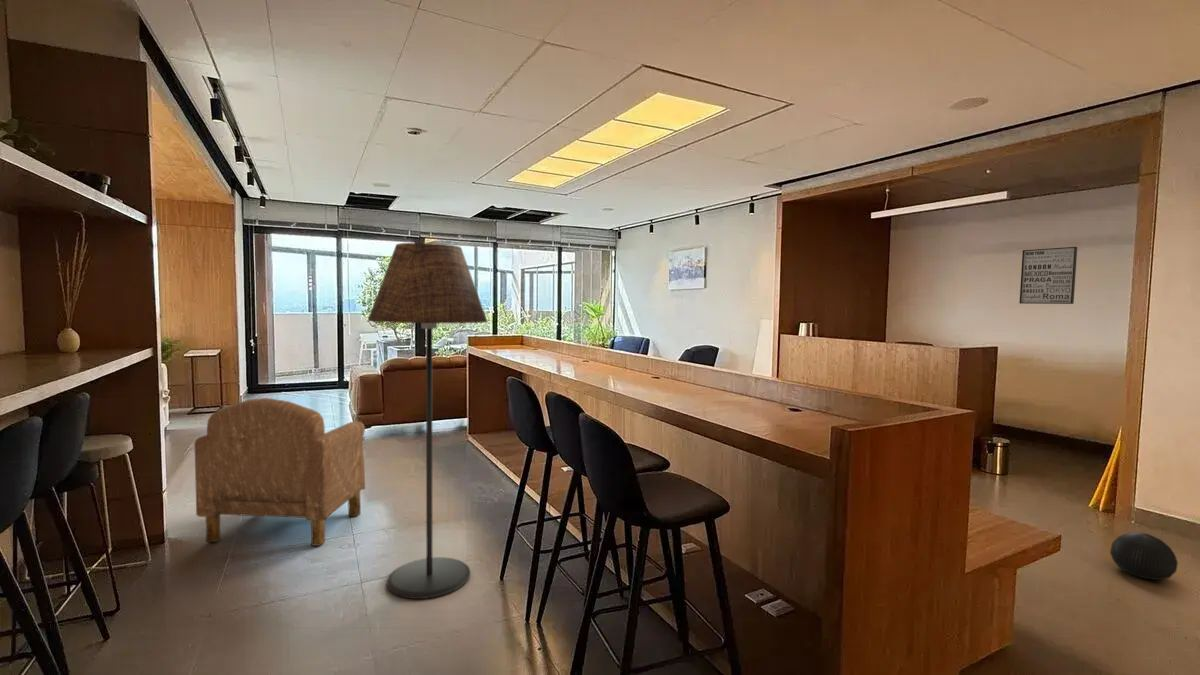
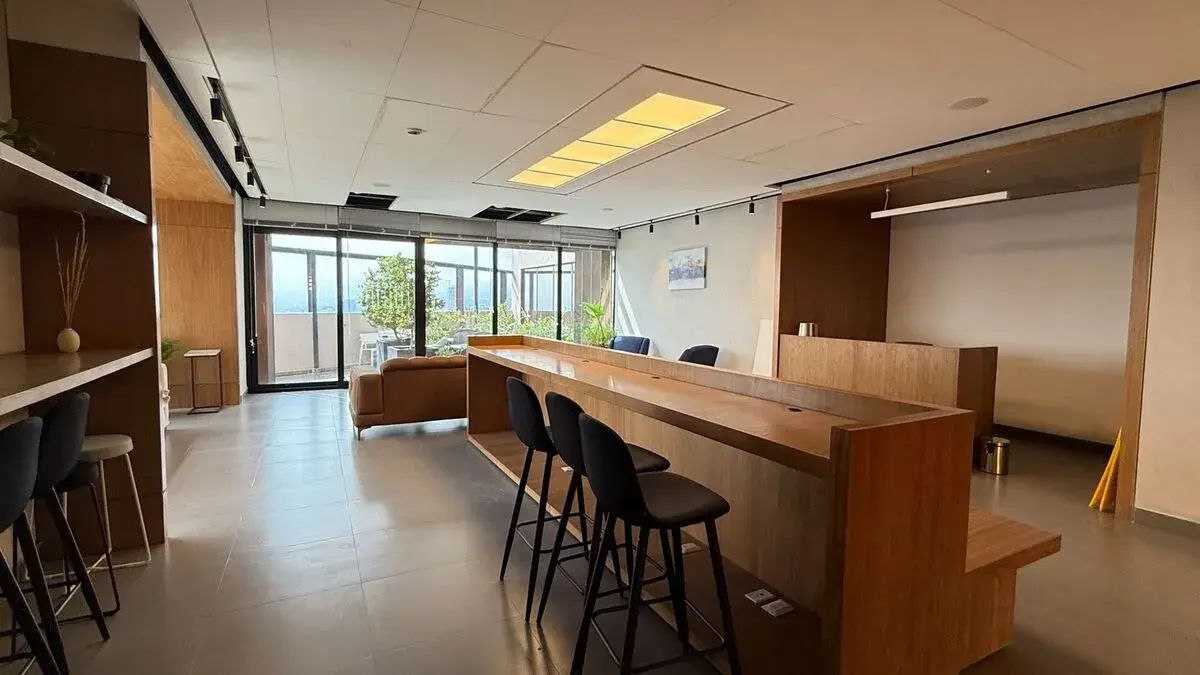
- decorative ball (1143, 554)
- floor lamp (429, 415)
- armchair (291, 458)
- wall art (1047, 276)
